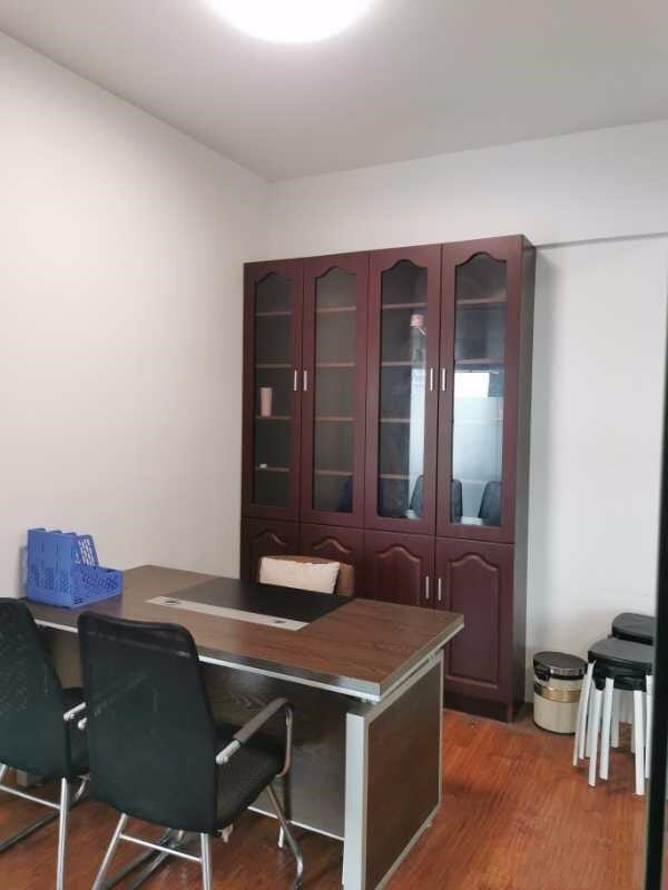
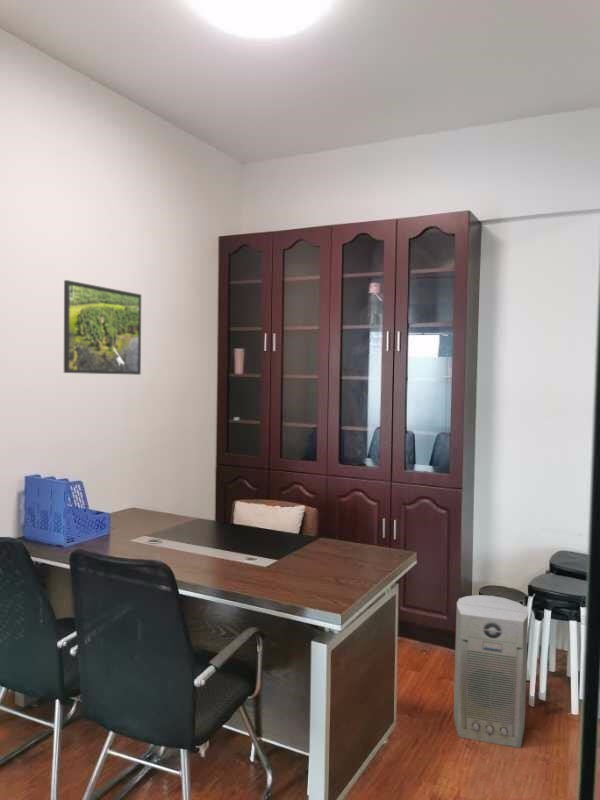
+ fan (490, 663)
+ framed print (105, 330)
